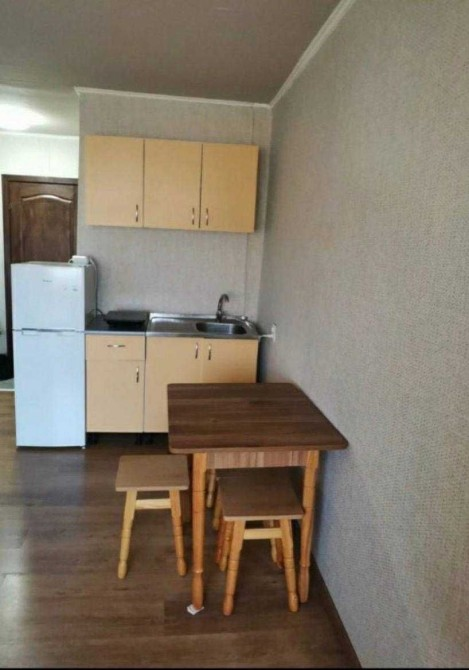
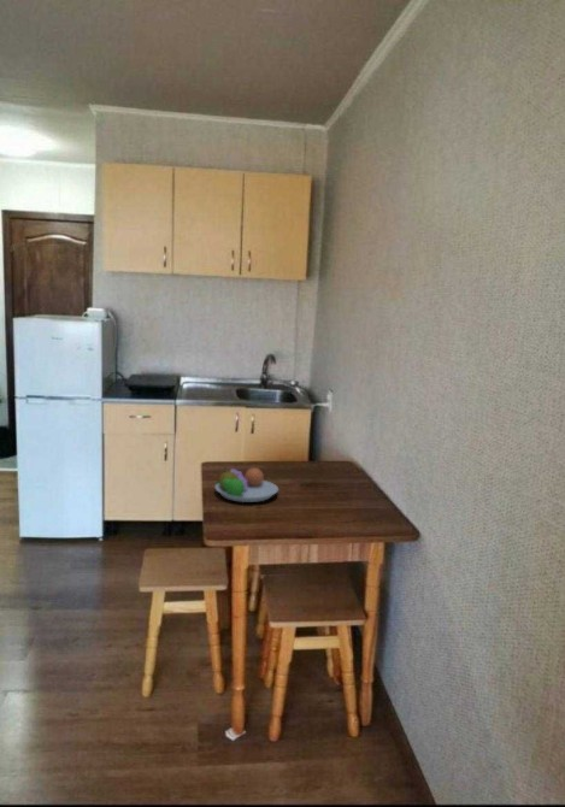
+ fruit bowl (243, 481)
